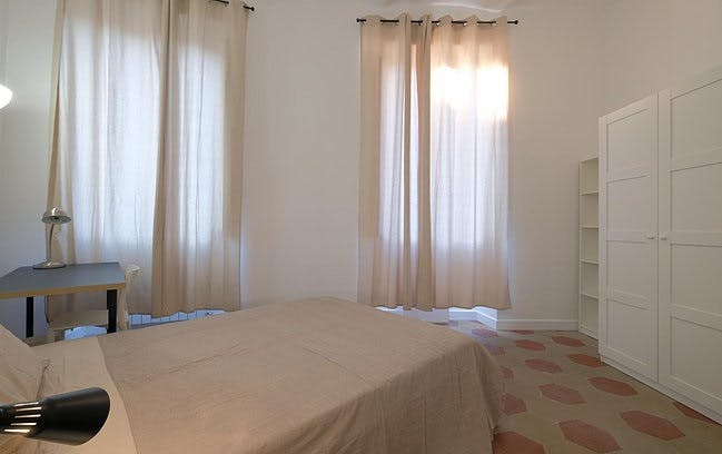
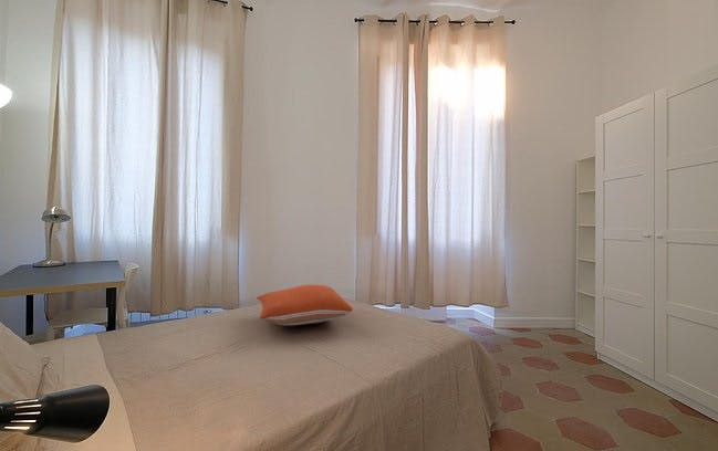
+ pillow (301, 304)
